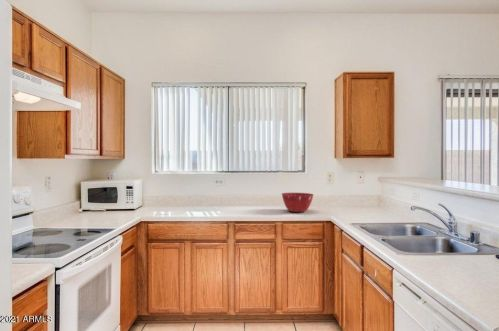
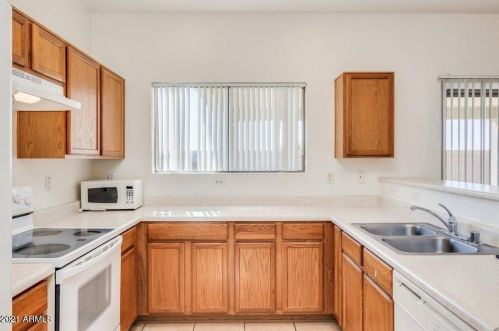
- mixing bowl (297, 202)
